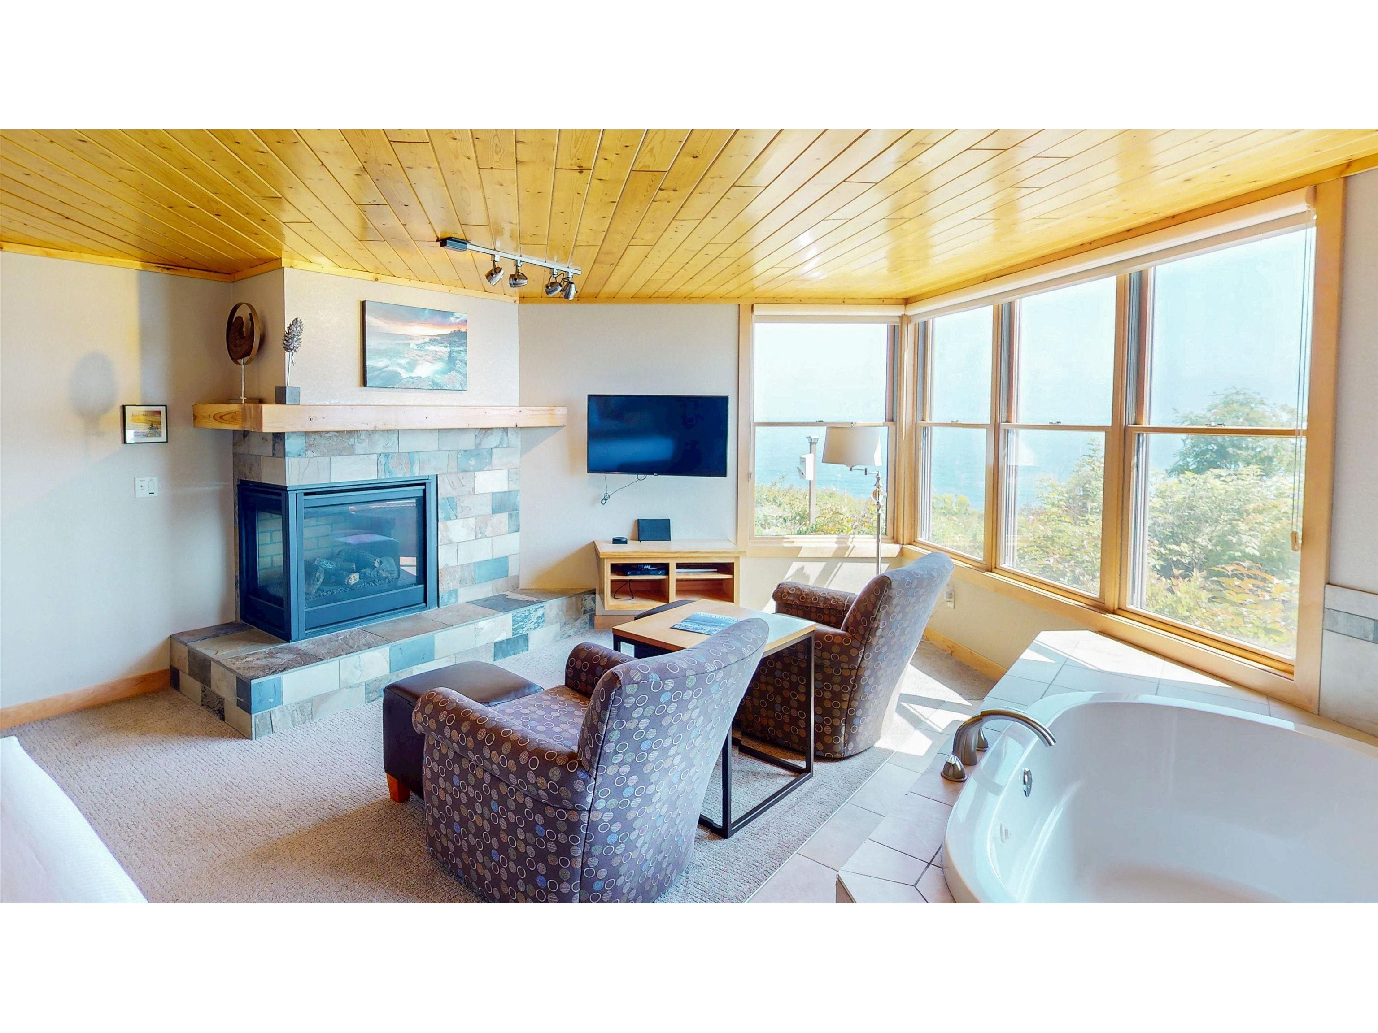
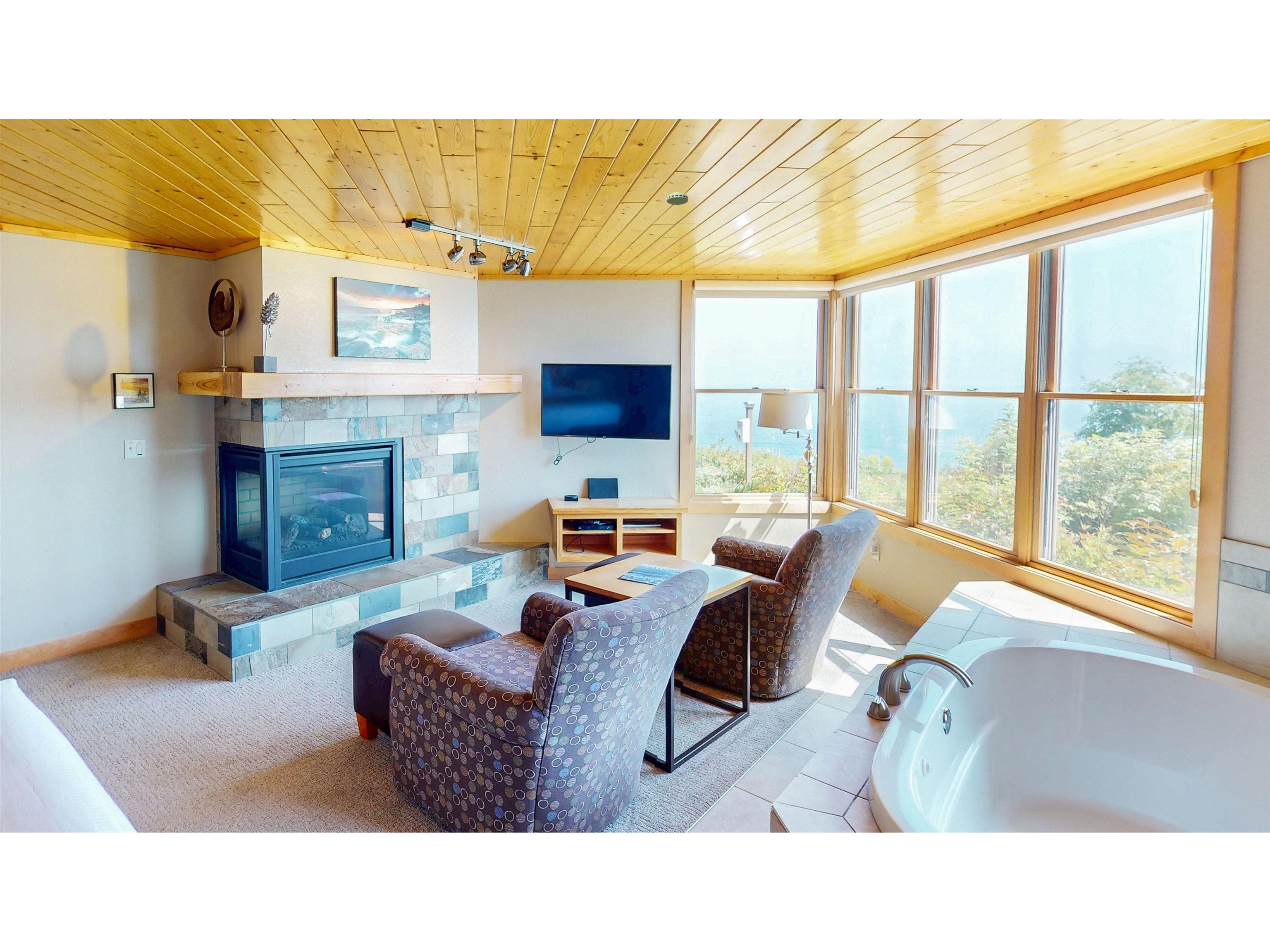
+ smoke detector (677, 198)
